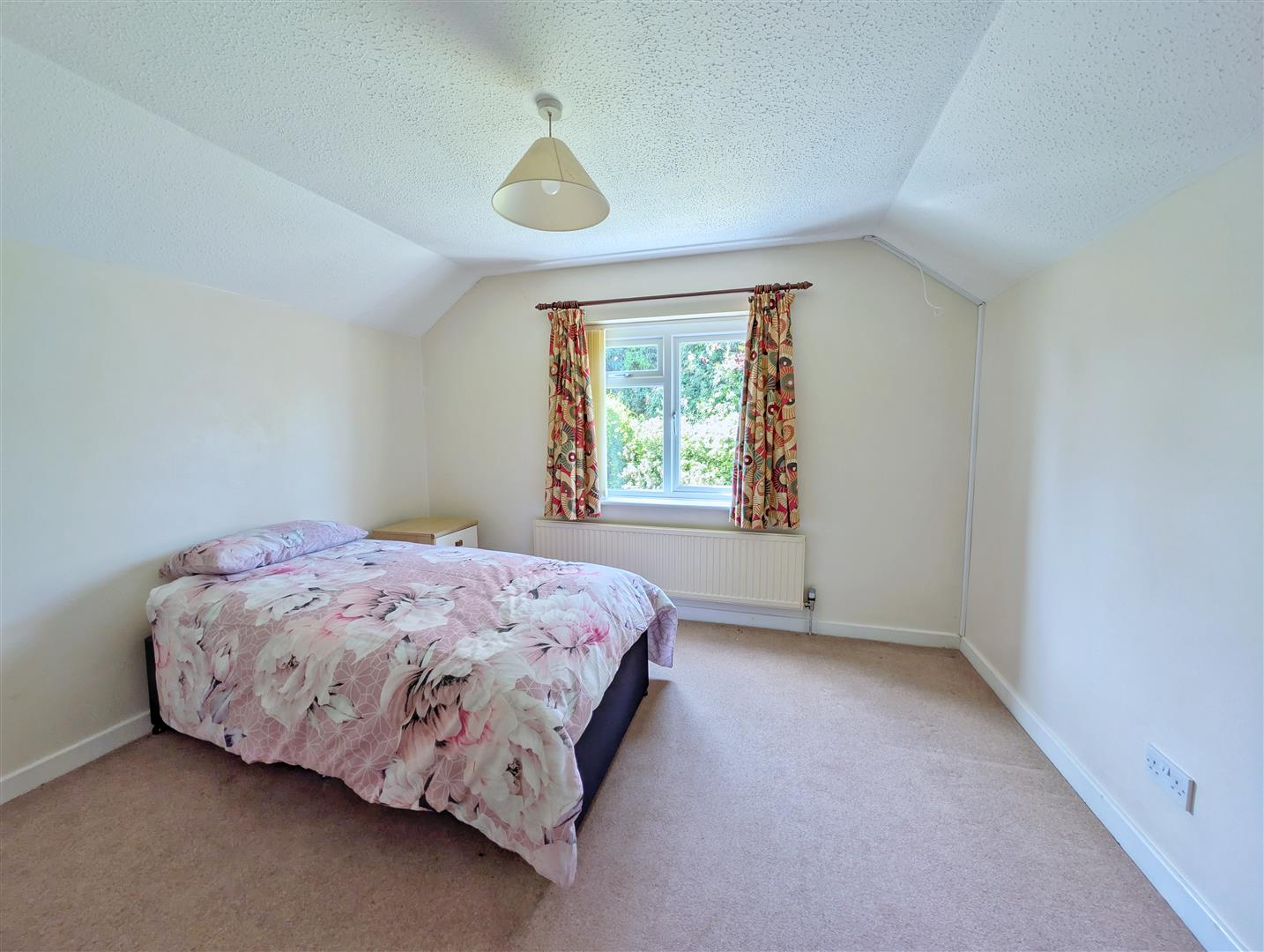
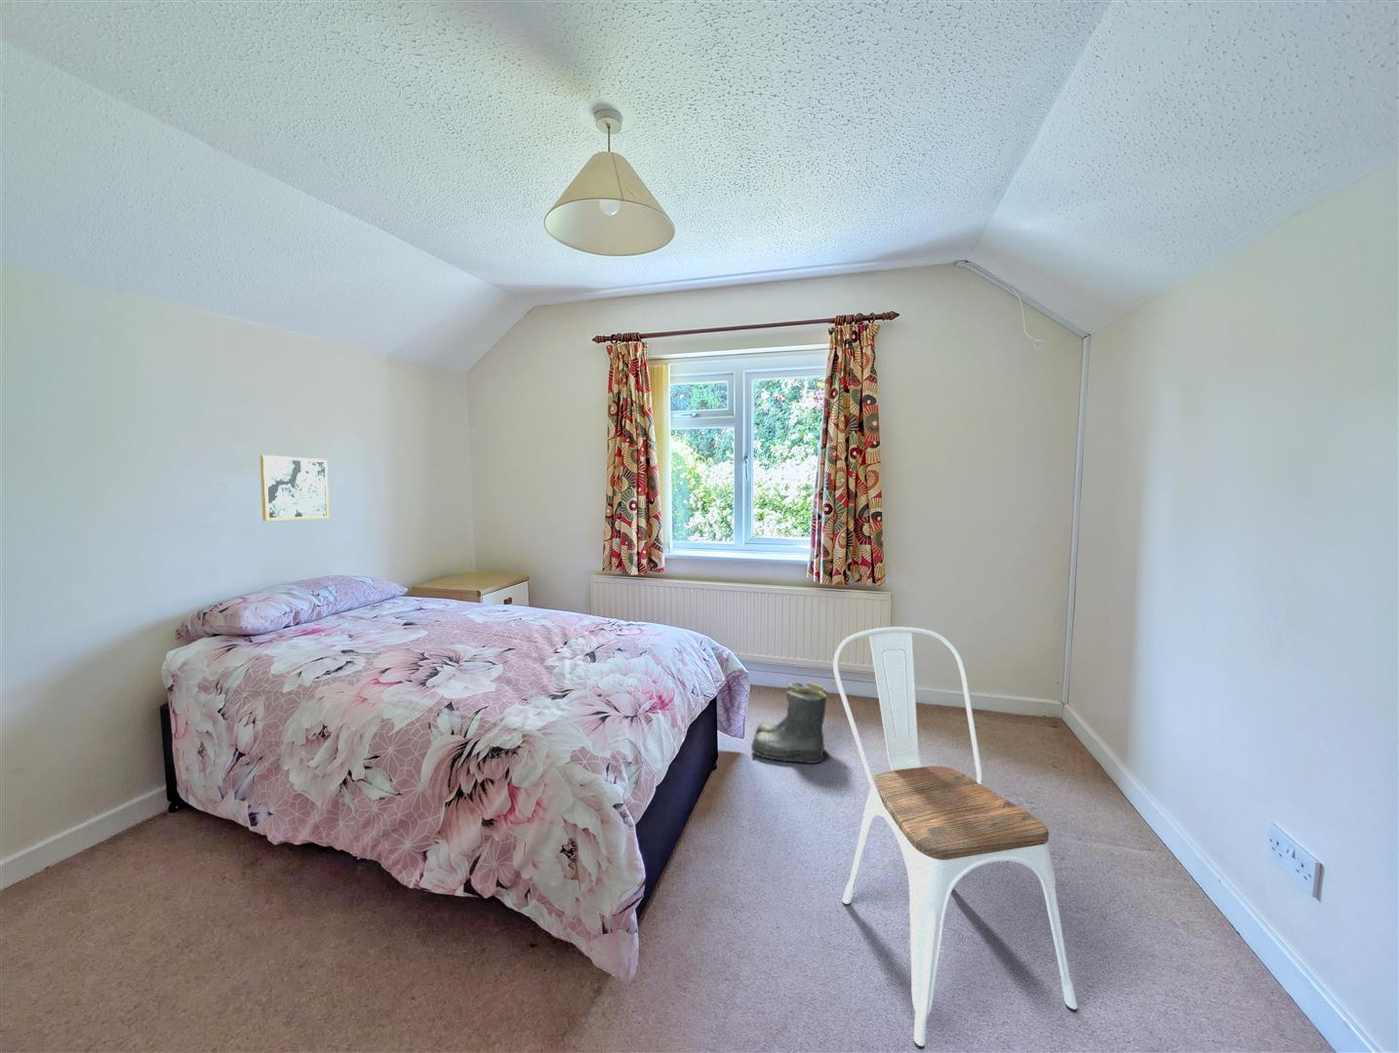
+ wall art (296, 489)
+ chair (936, 796)
+ boots (788, 718)
